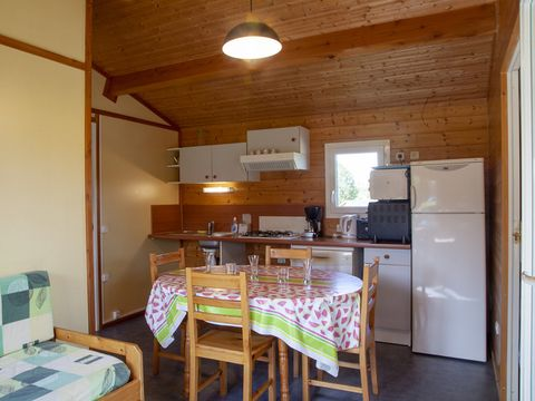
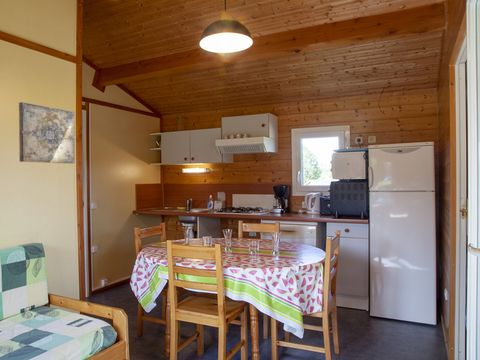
+ wall art (48, 135)
